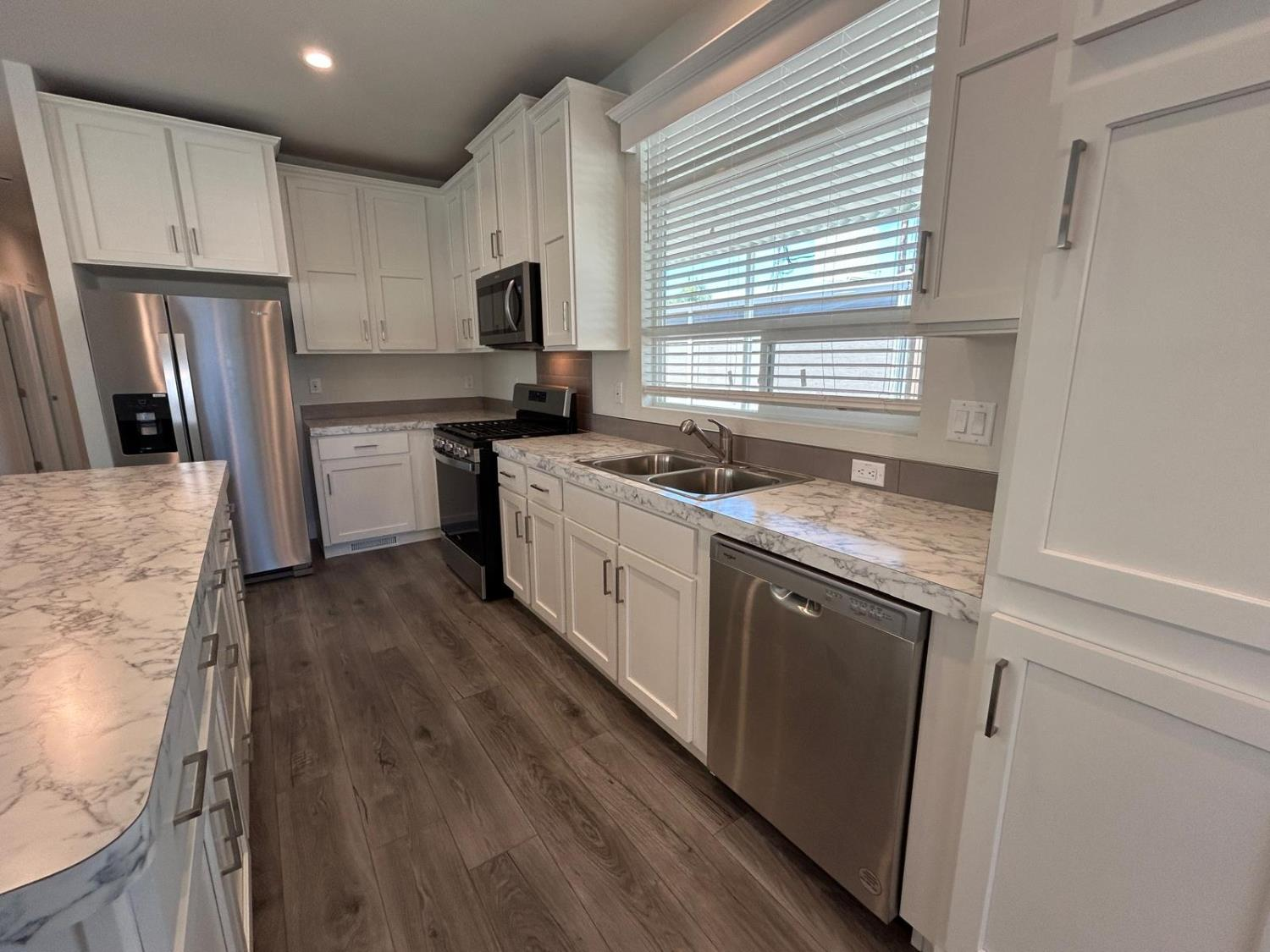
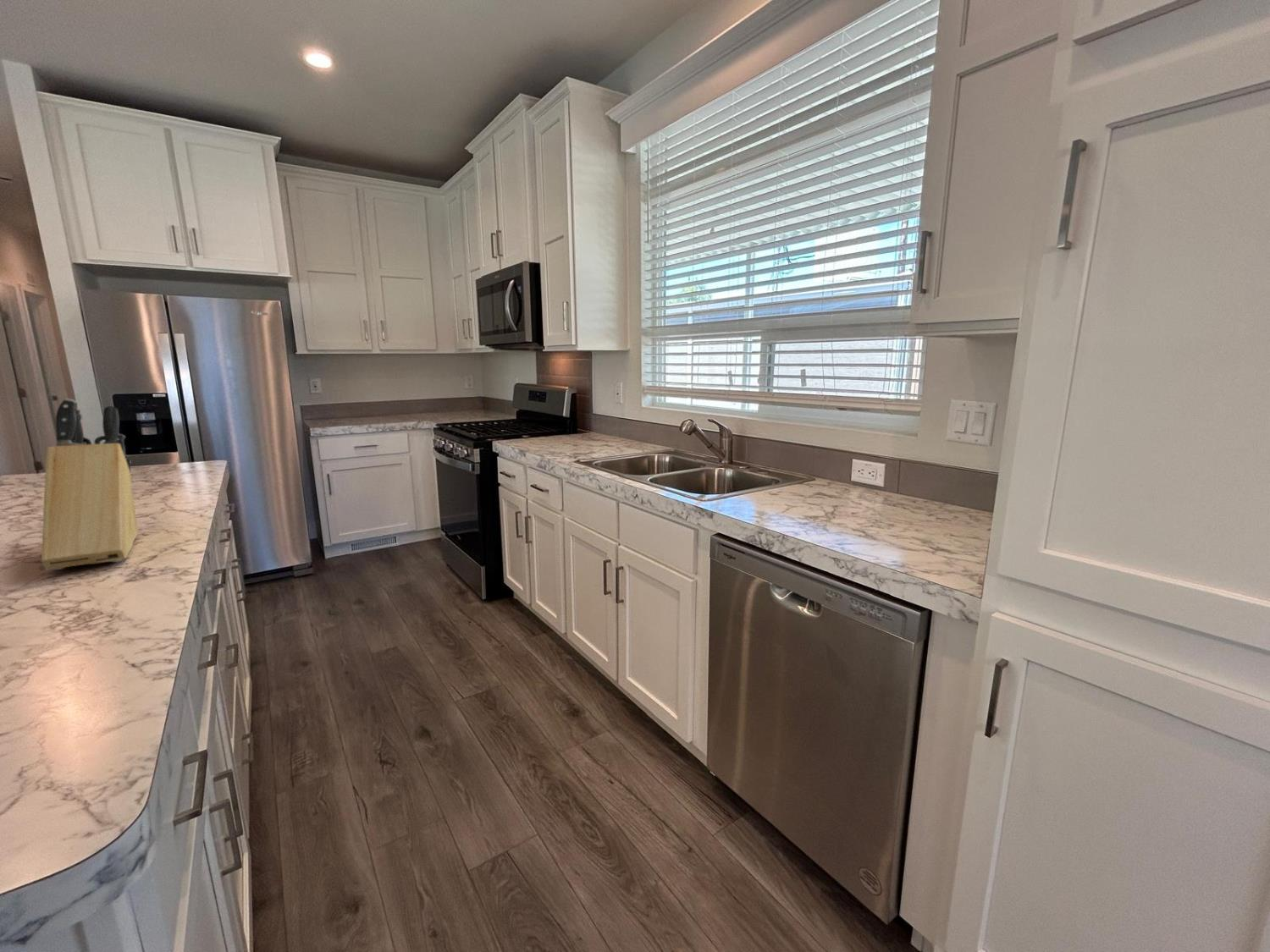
+ knife block (87, 476)
